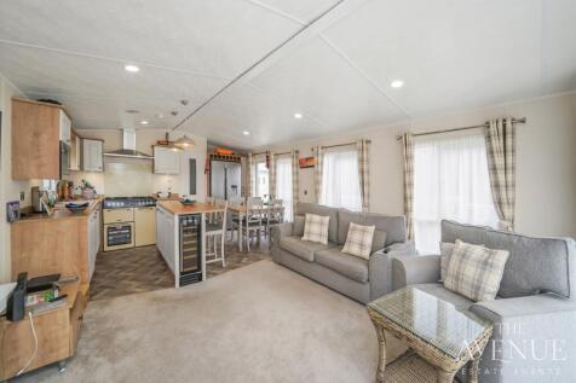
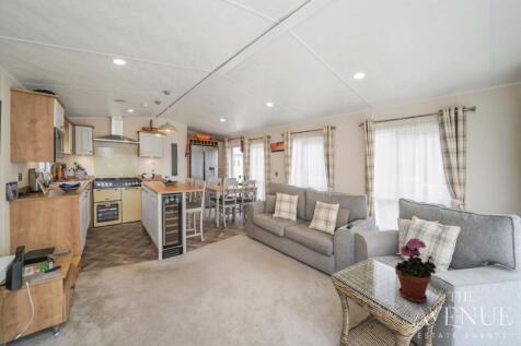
+ potted plant (414, 266)
